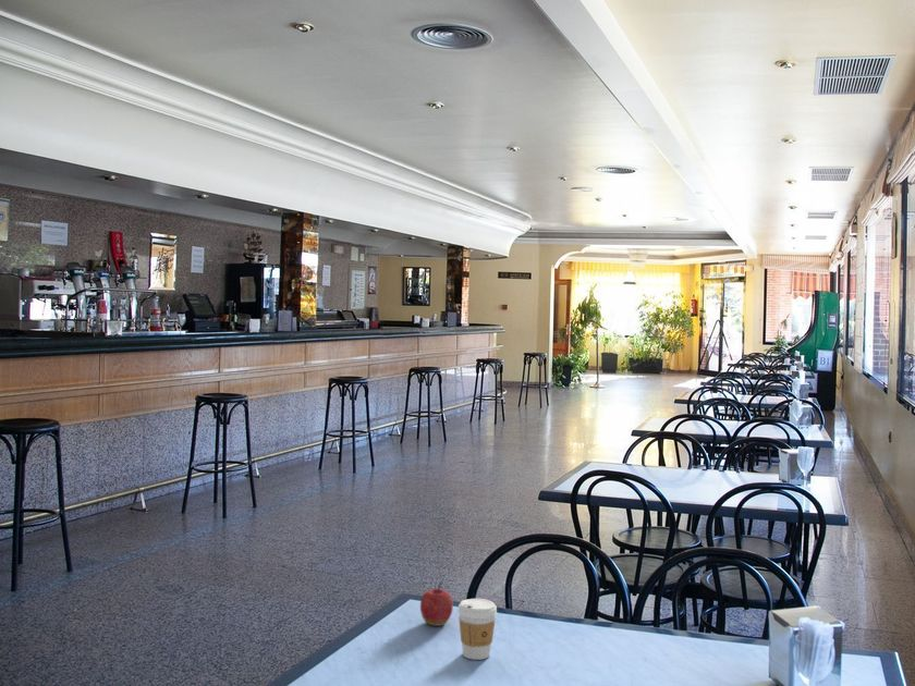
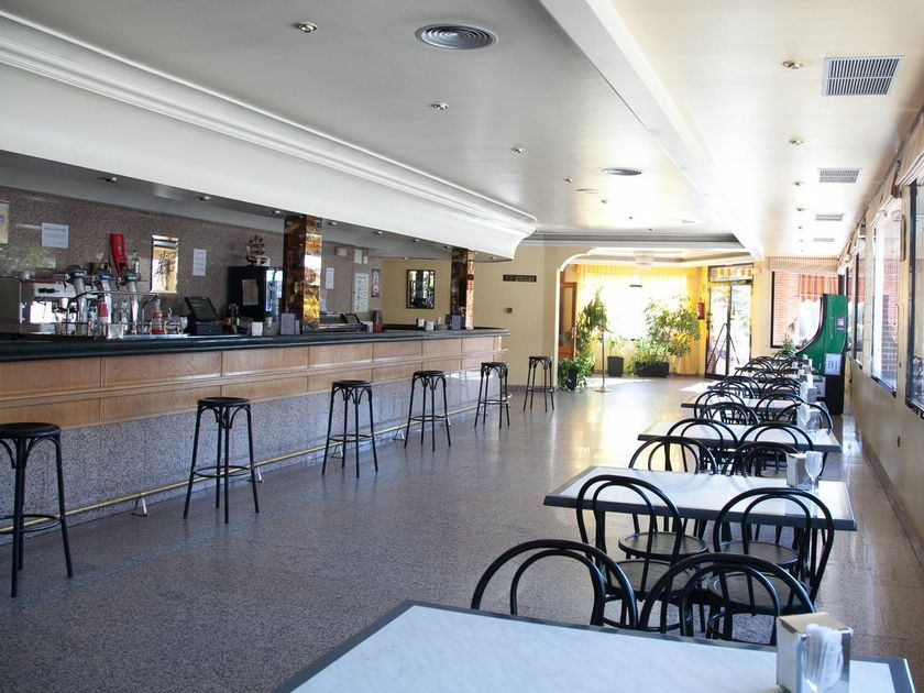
- apple (436, 602)
- coffee cup (476, 627)
